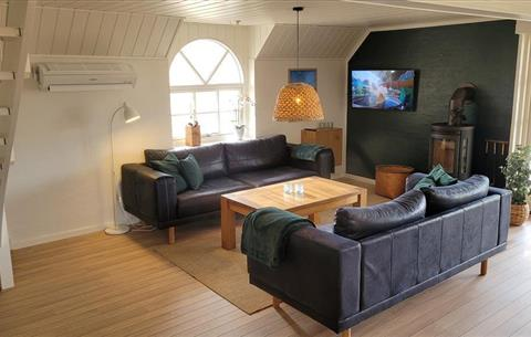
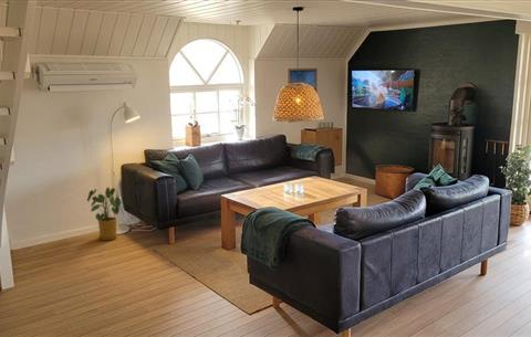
+ house plant (105, 213)
